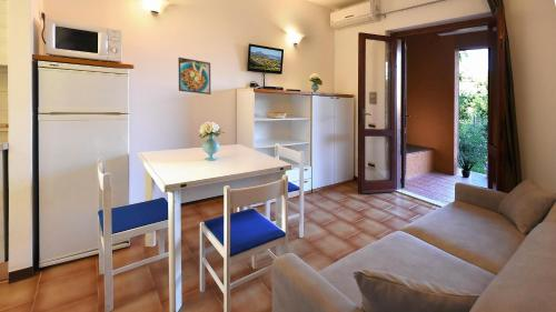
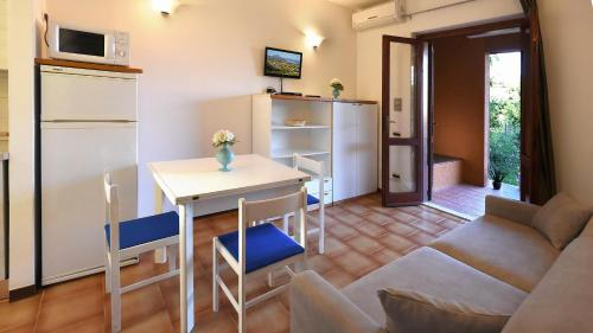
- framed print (195, 76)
